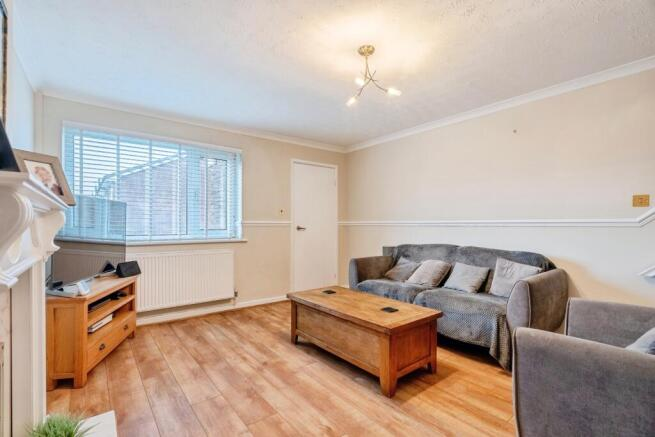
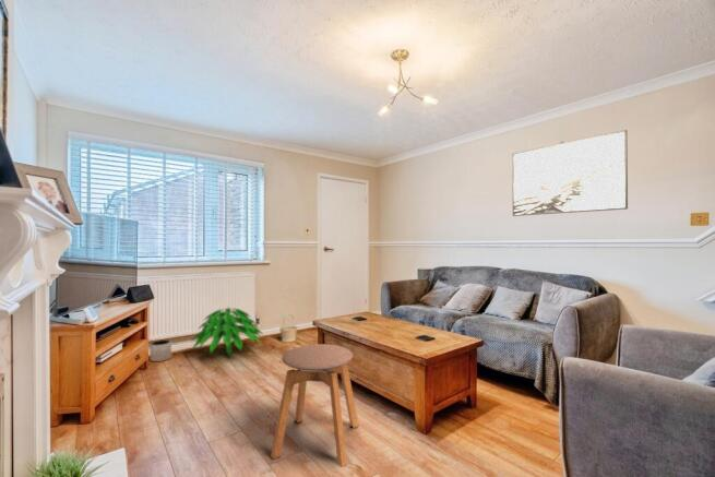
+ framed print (562, 178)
+ planter (160, 350)
+ indoor plant (228, 327)
+ basket (288, 326)
+ stool (330, 391)
